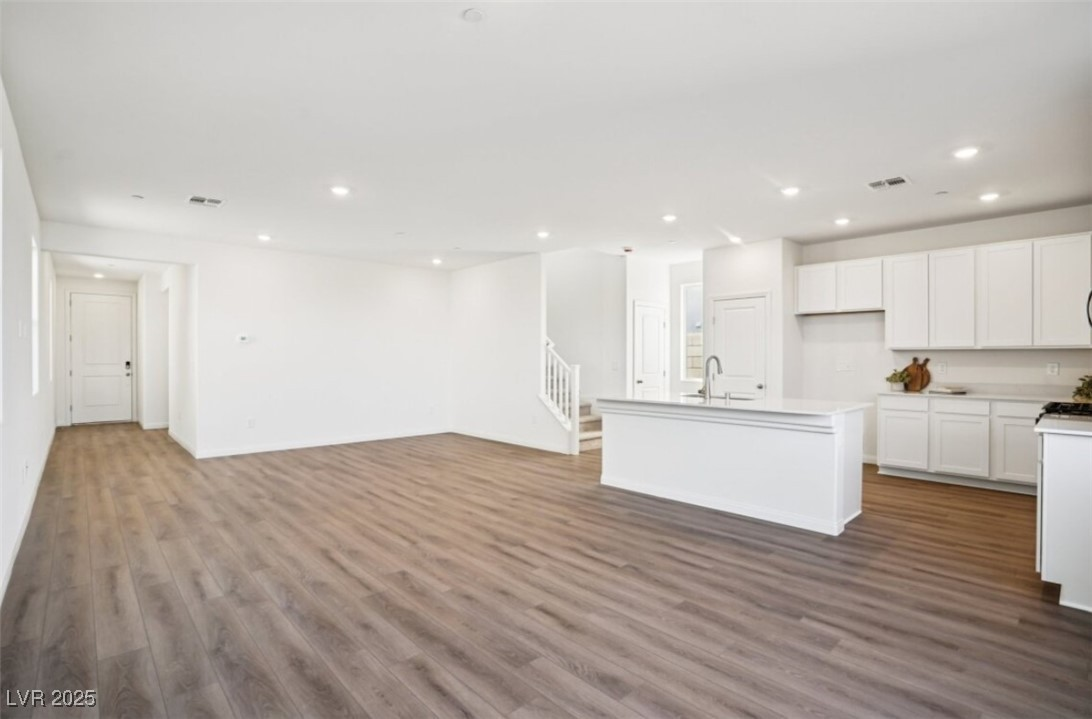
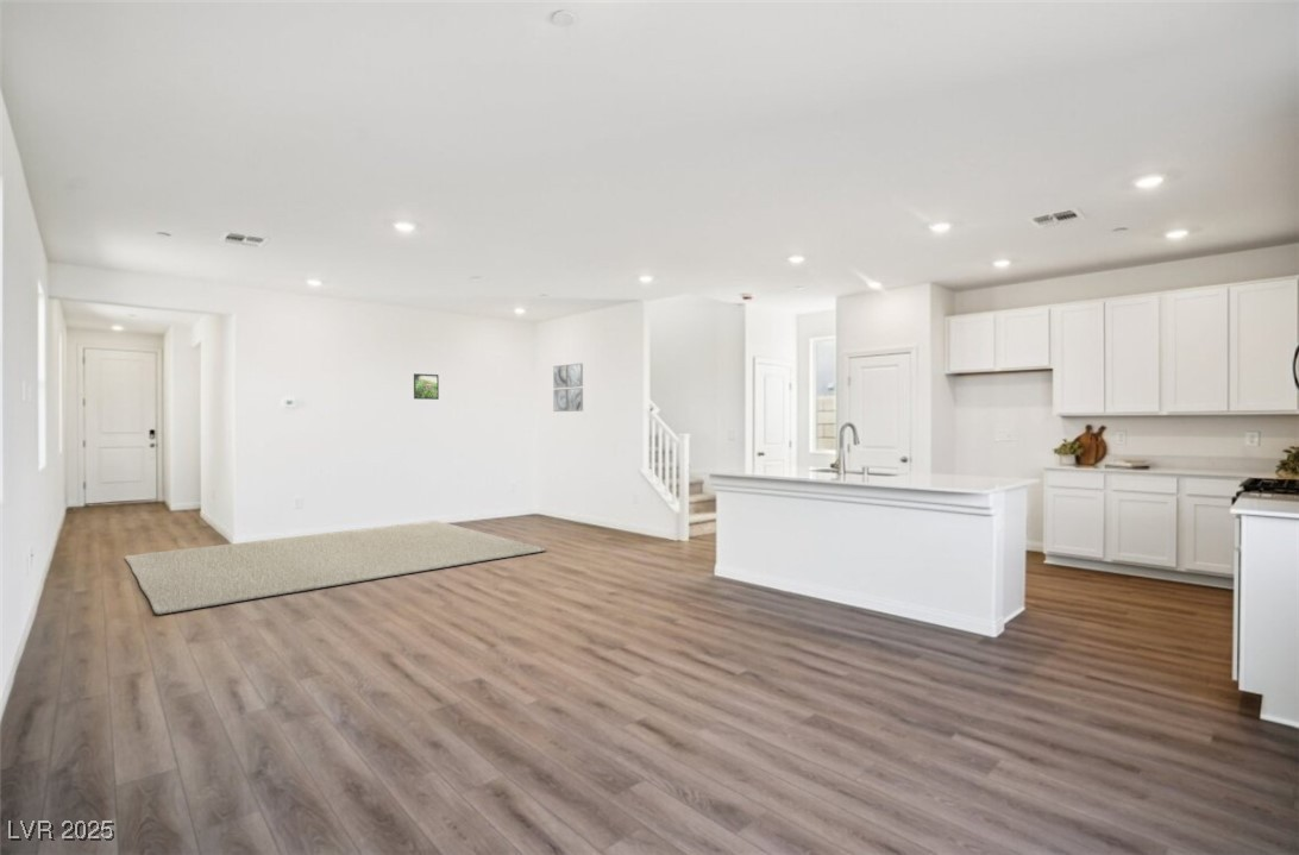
+ wall art (567, 386)
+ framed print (426, 386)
+ rug (339, 553)
